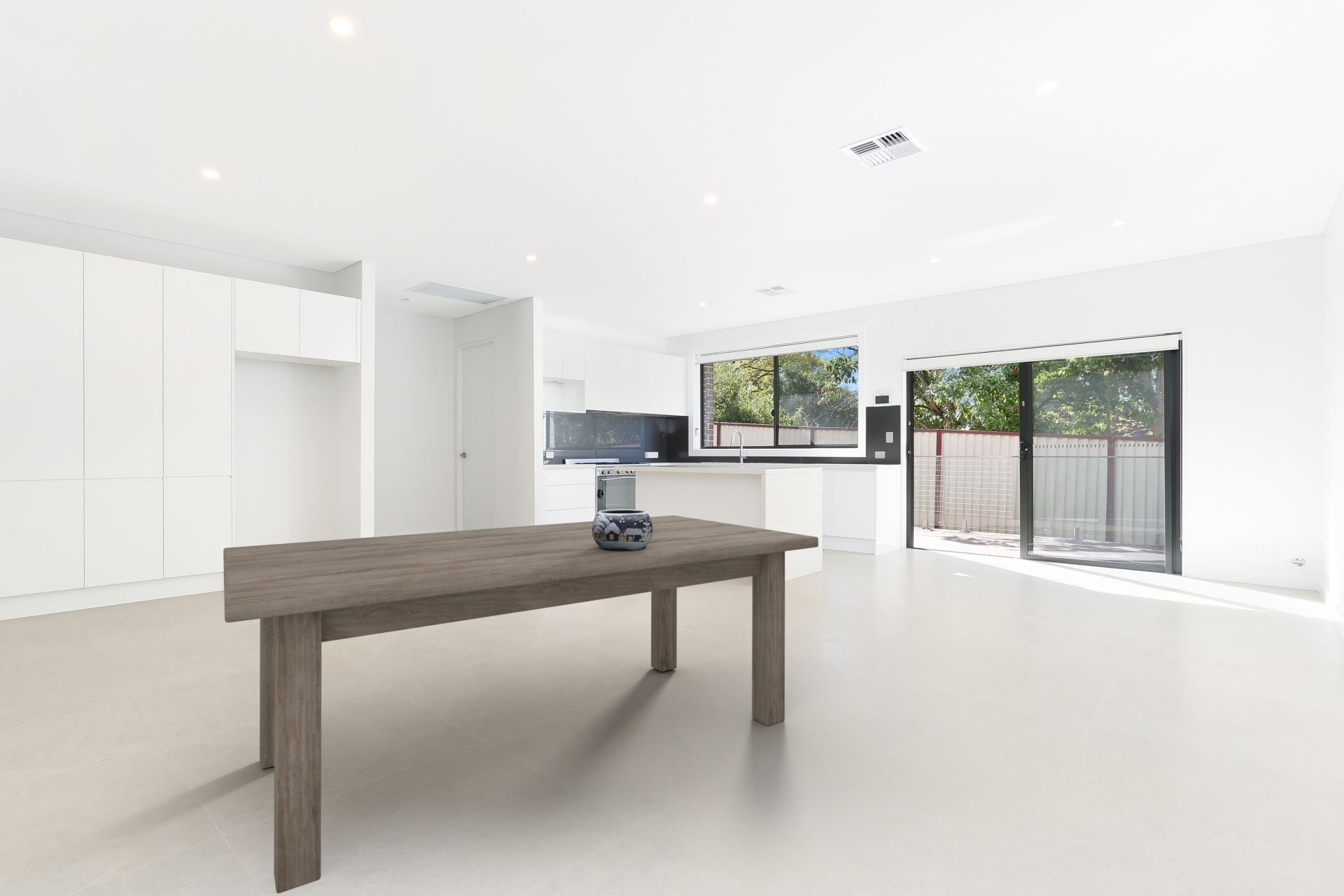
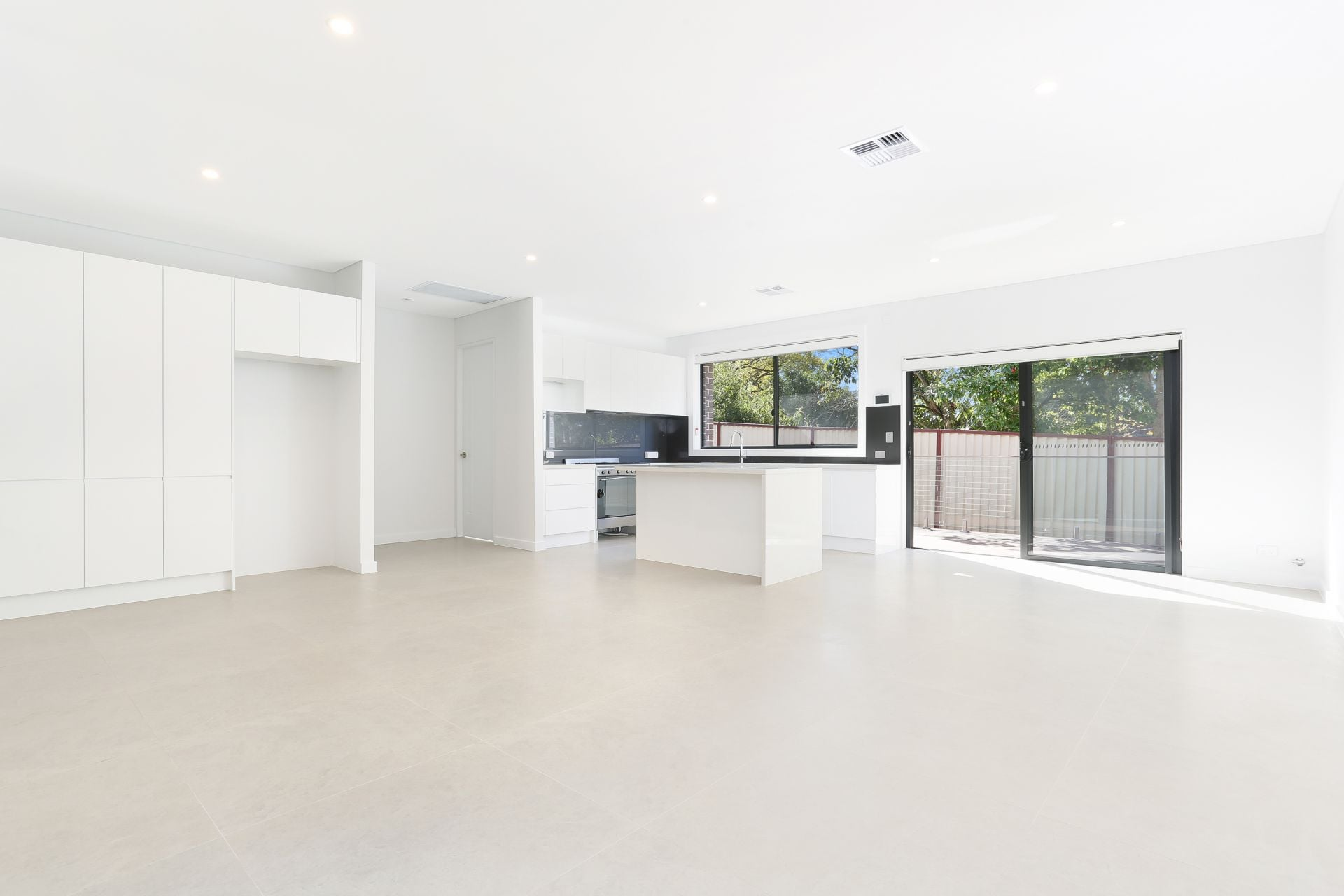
- decorative bowl (622, 528)
- dining table (536, 609)
